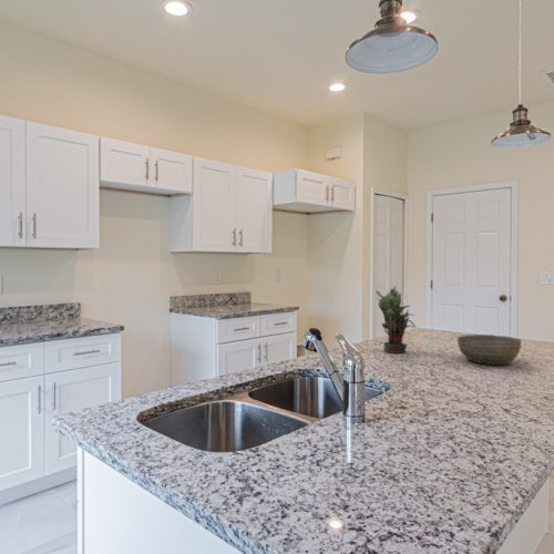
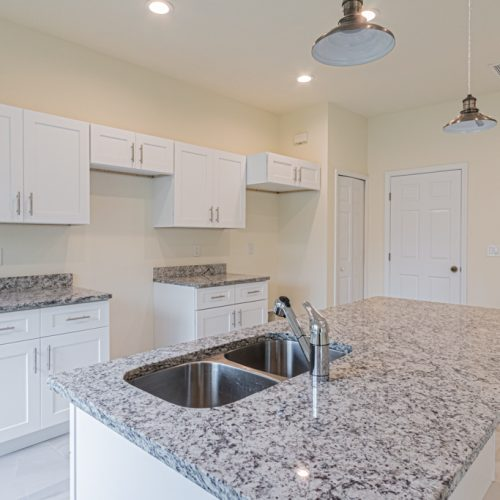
- potted plant (396, 318)
- bowl (488, 349)
